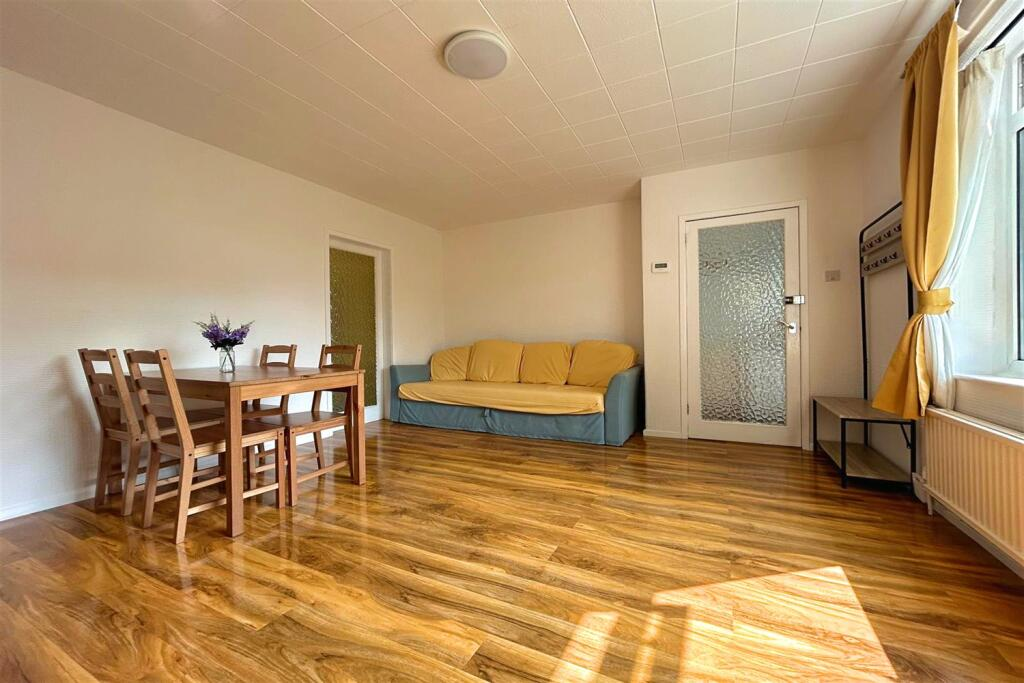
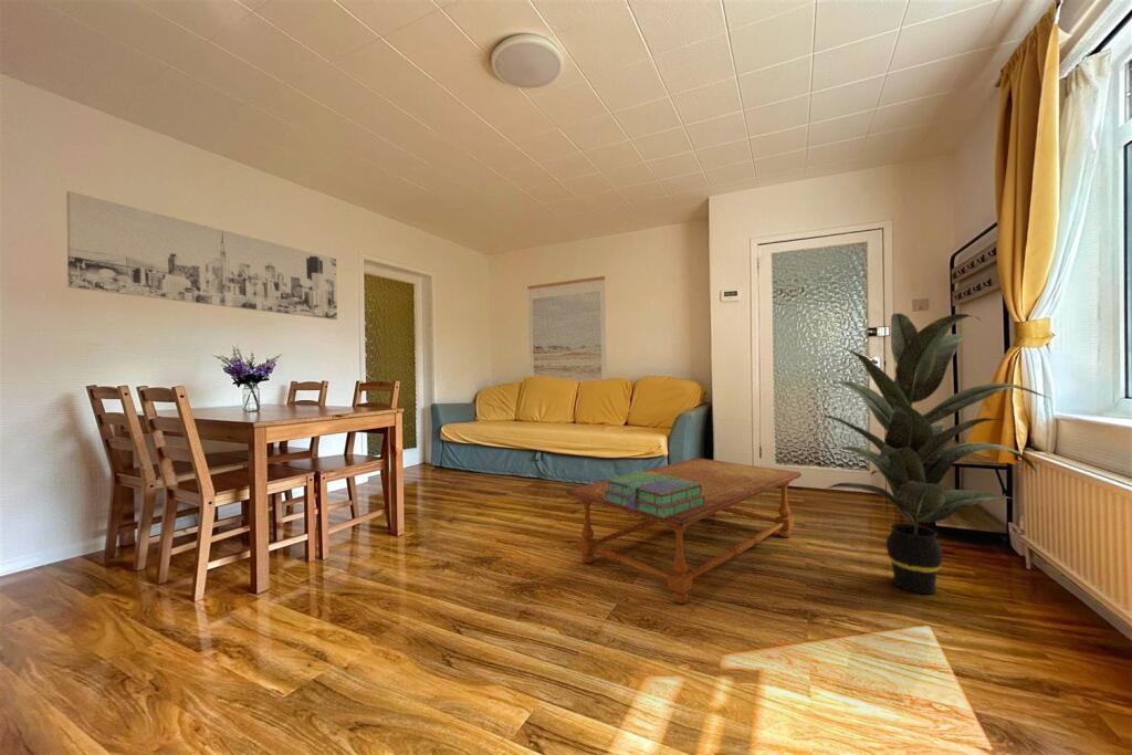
+ wall art (565, 346)
+ stack of books (652, 491)
+ coffee table (691, 514)
+ indoor plant (915, 445)
+ wall art (232, 270)
